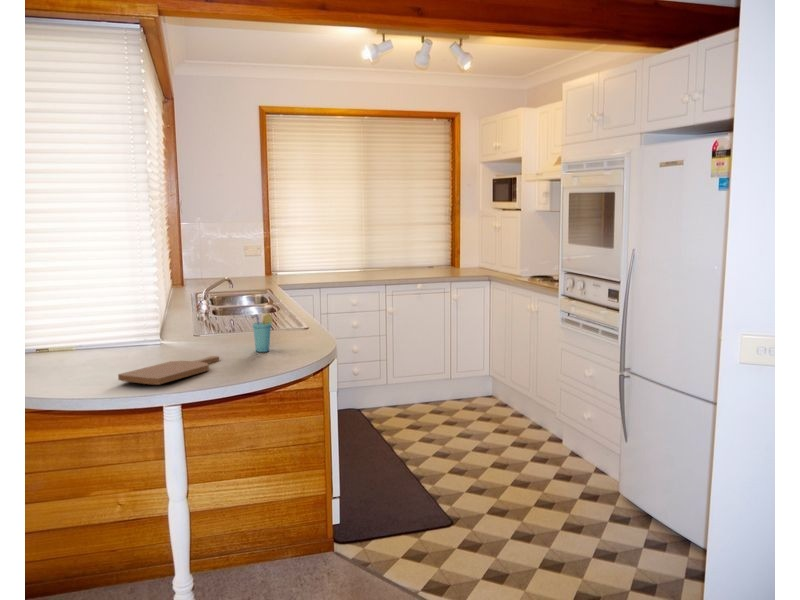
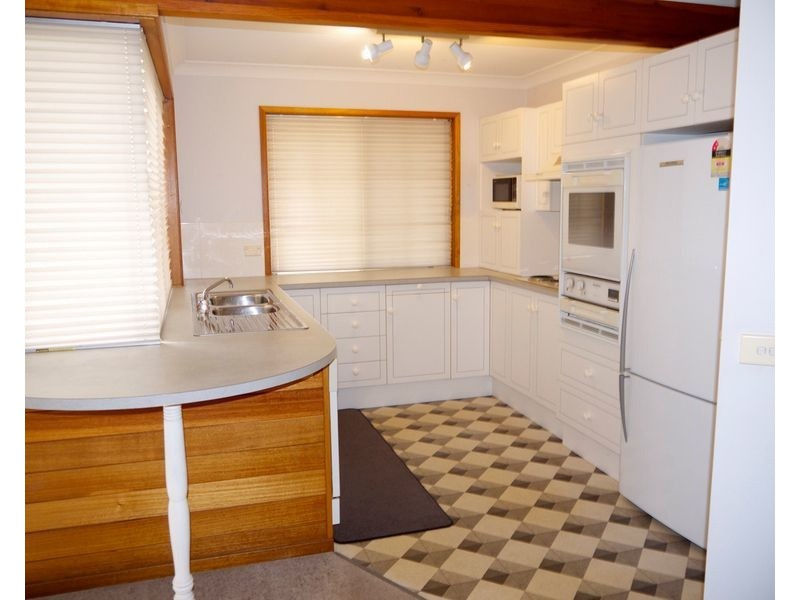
- cup (261, 332)
- cutting board (180, 368)
